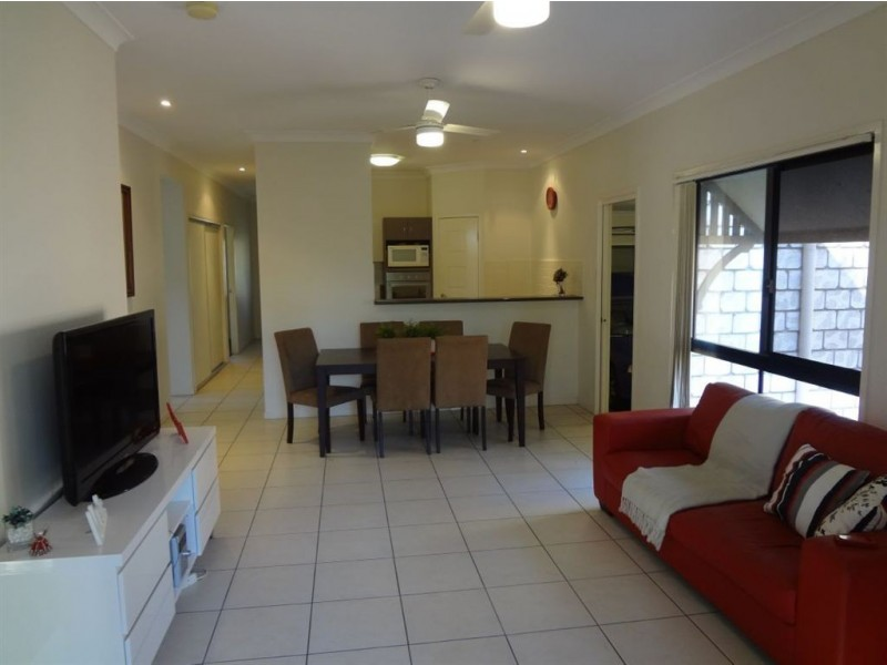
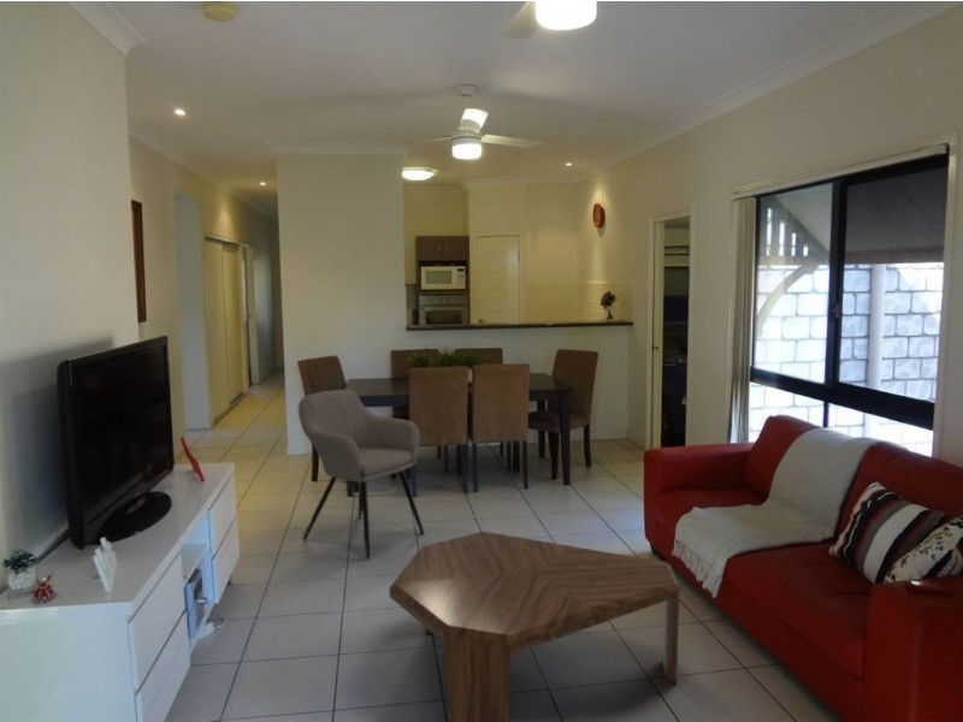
+ armchair (360, 464)
+ coffee table (534, 621)
